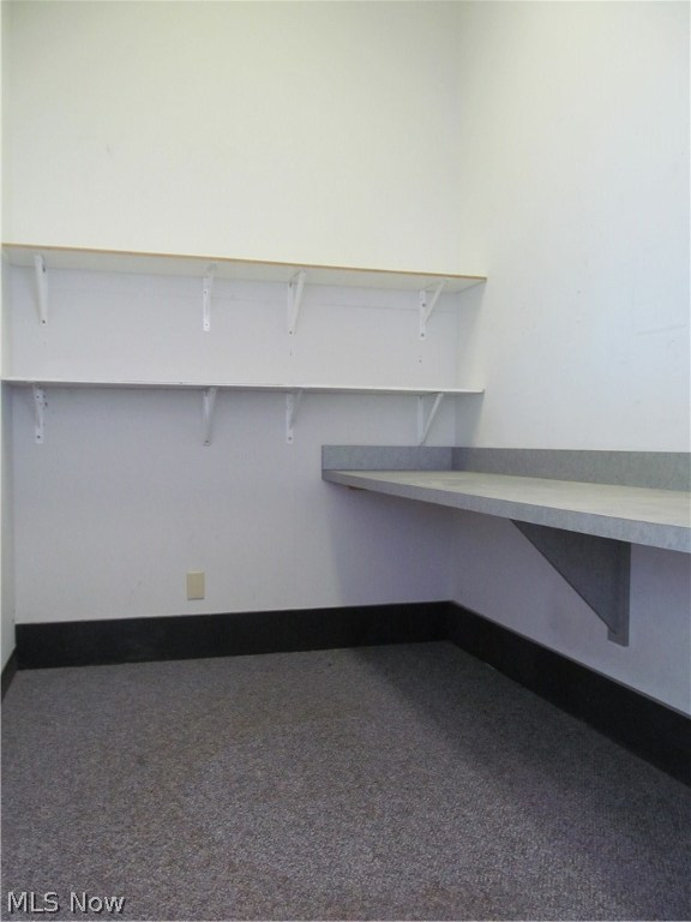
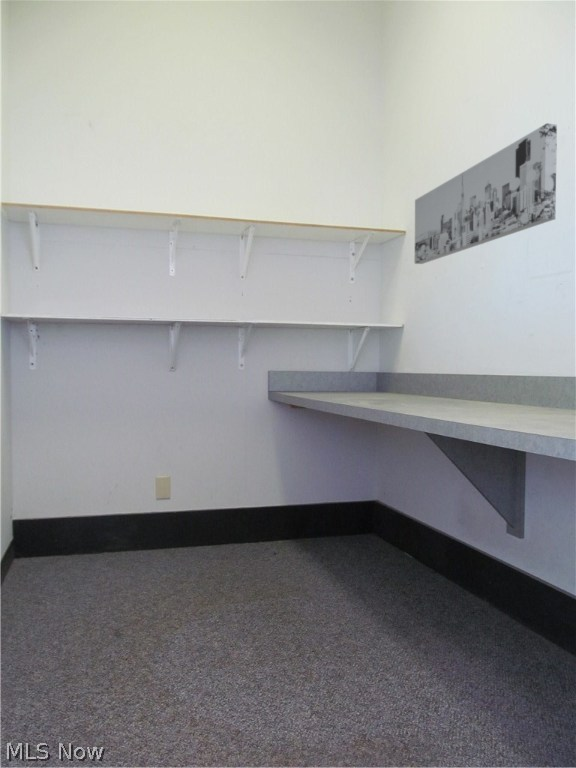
+ wall art (471, 207)
